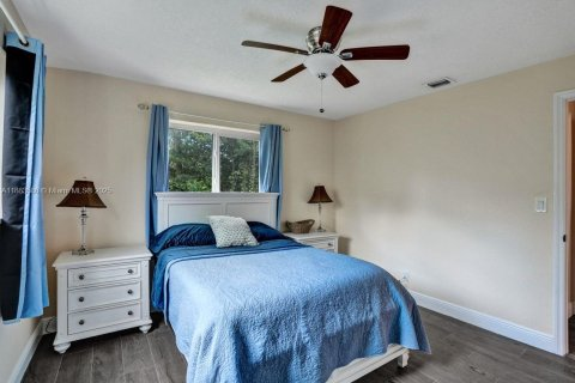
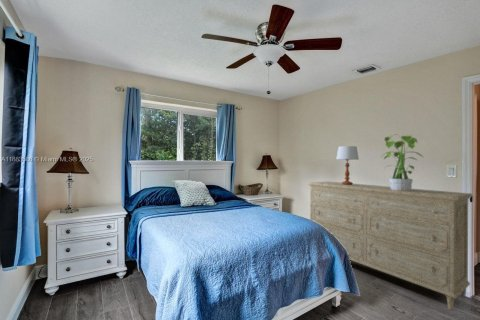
+ table lamp (347, 165)
+ potted plant (400, 162)
+ dresser (374, 229)
